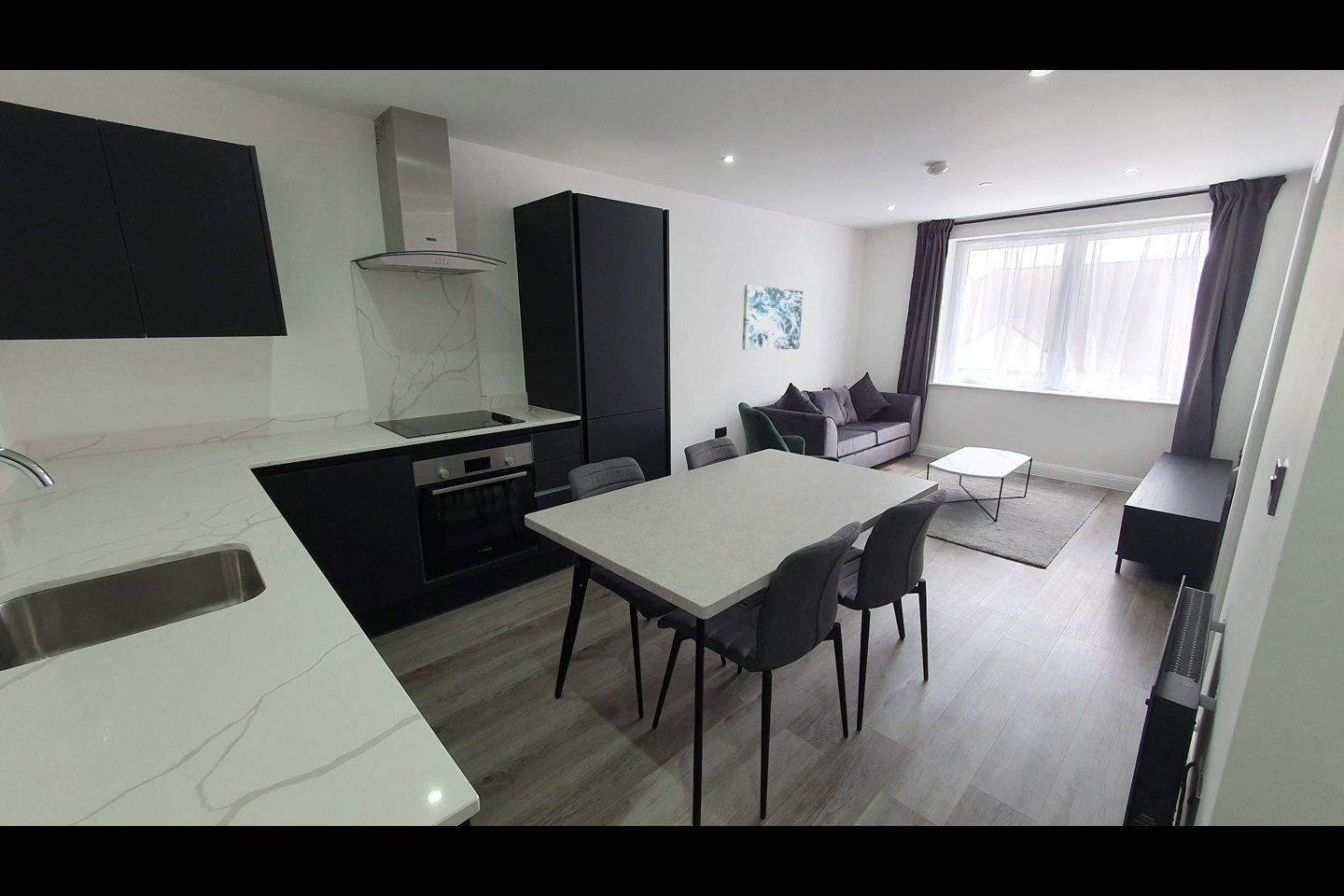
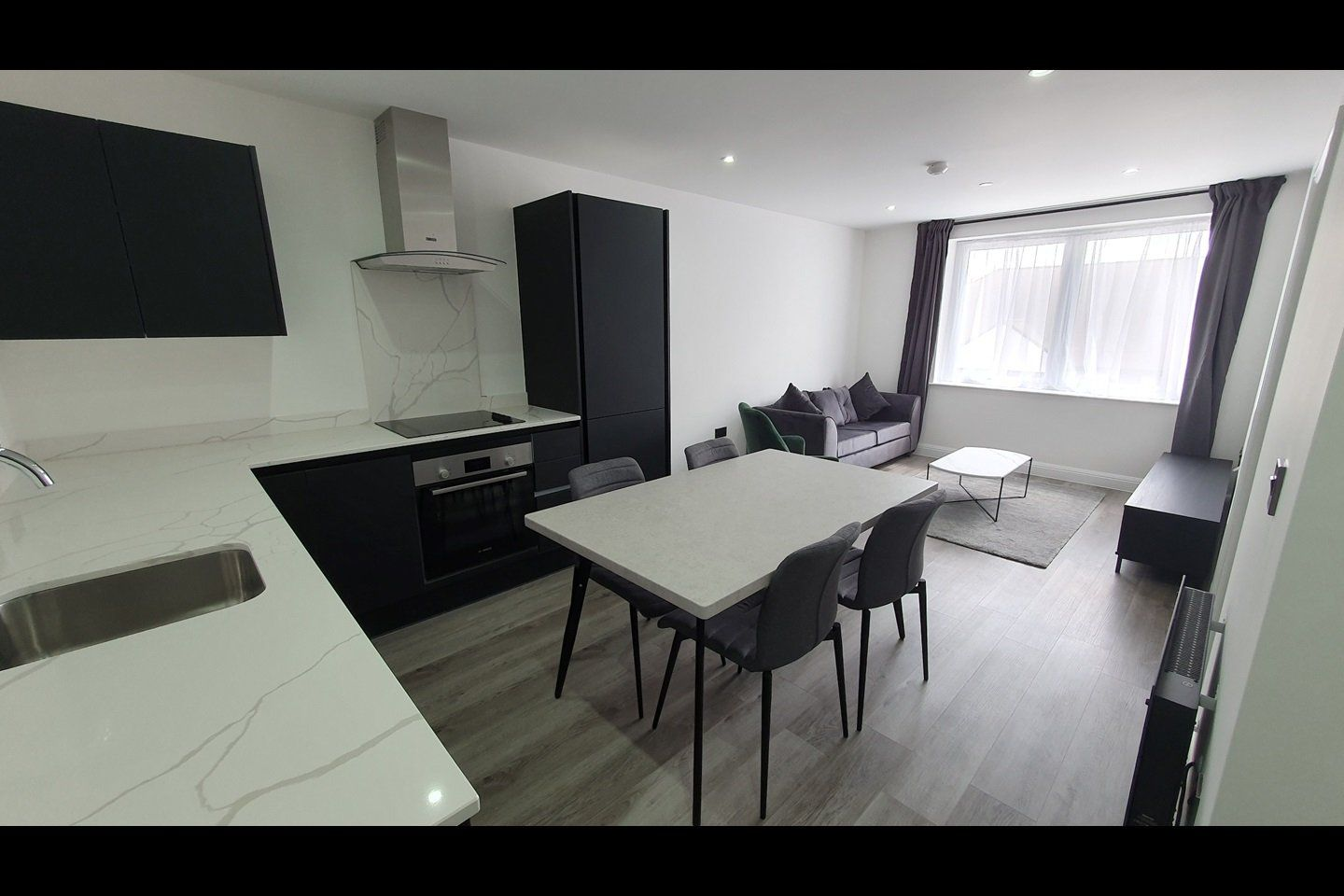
- wall art (773, 319)
